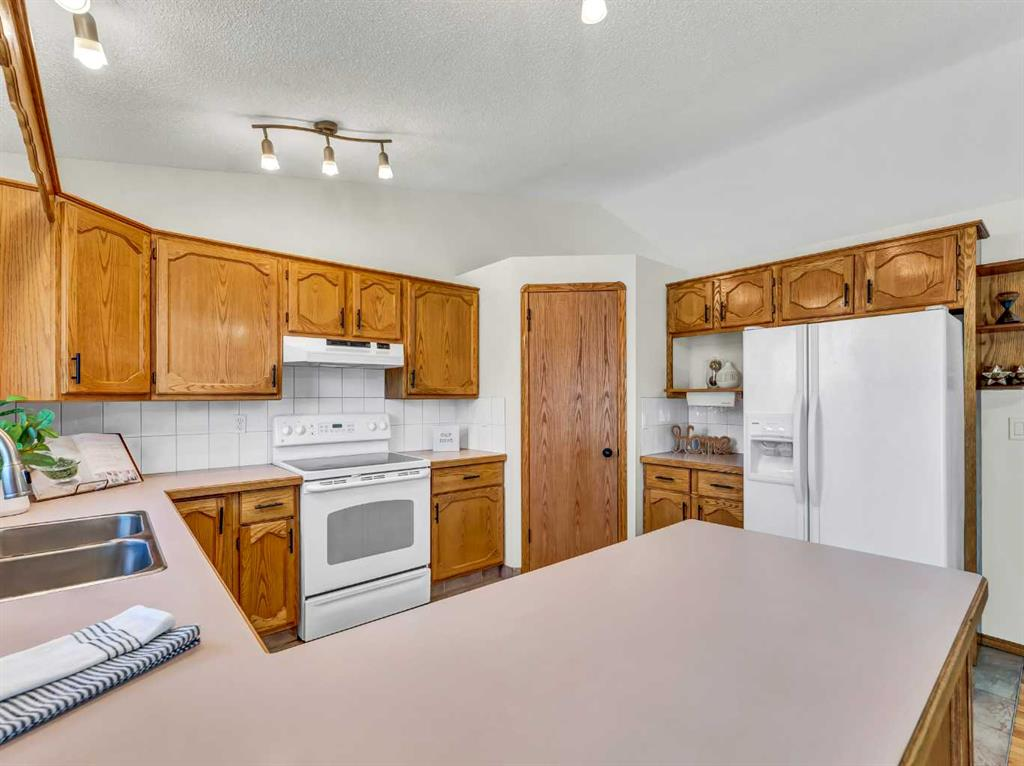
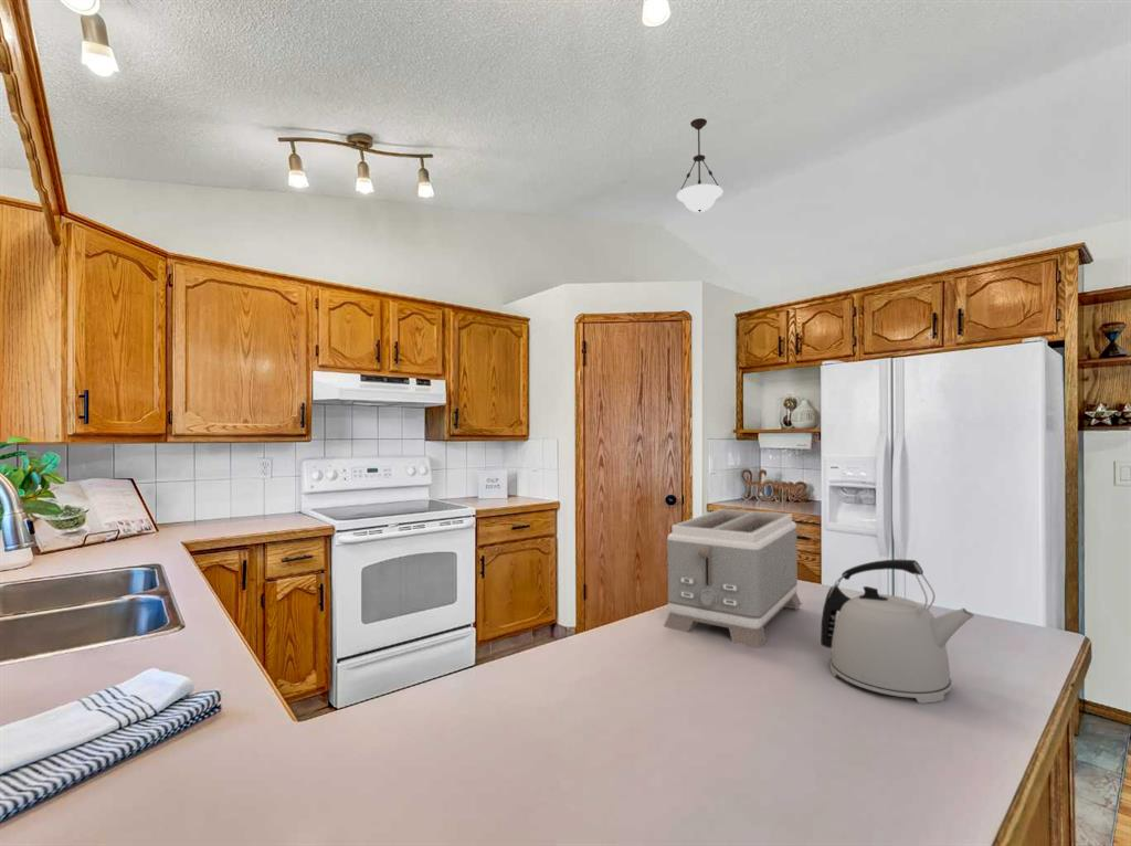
+ pendant light (699, 167)
+ toaster (732, 569)
+ kettle (890, 617)
